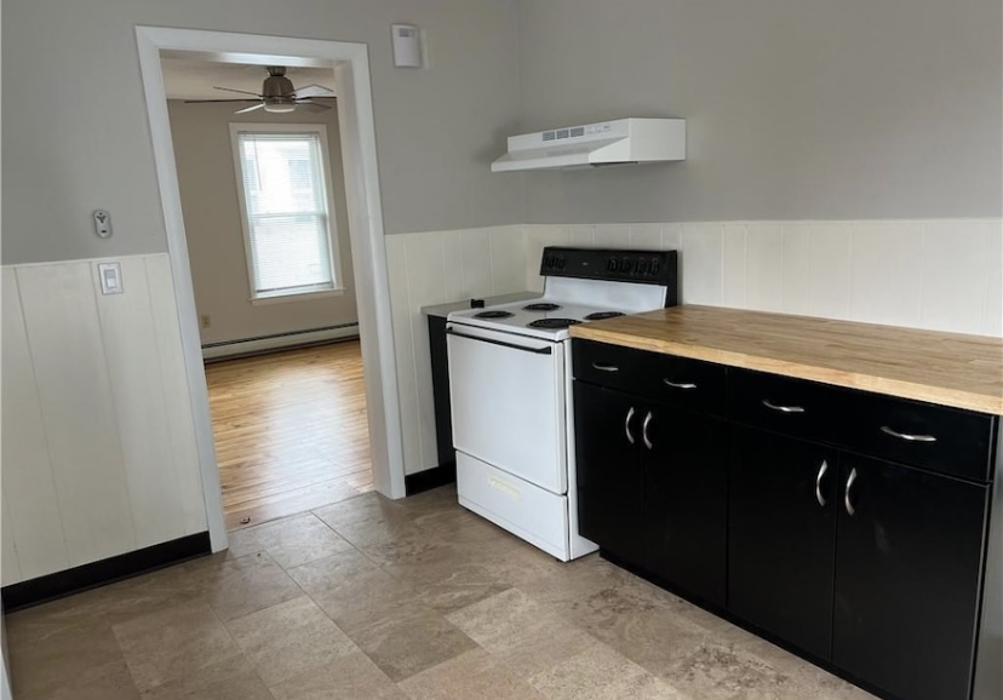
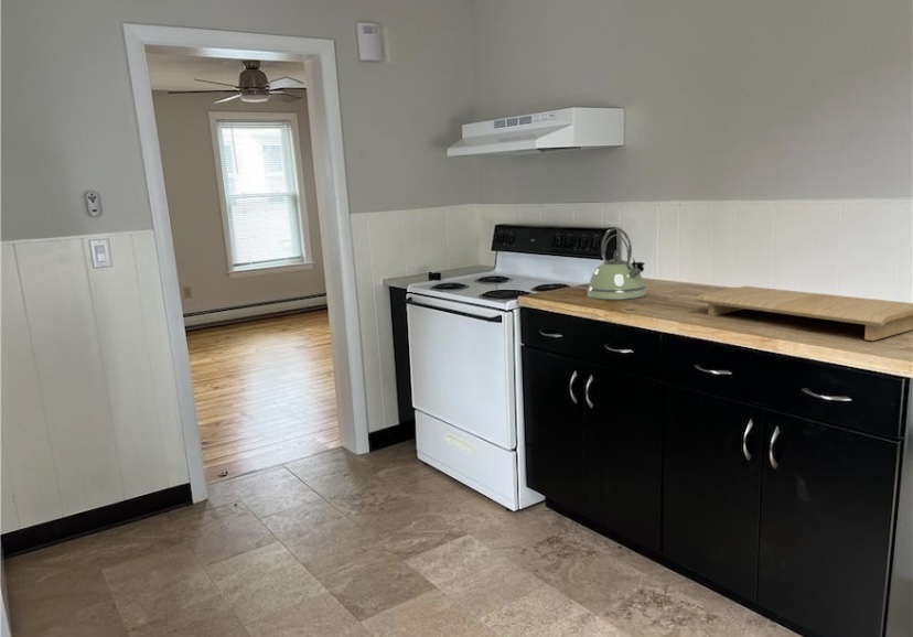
+ kettle (619, 261)
+ cutting board (804, 310)
